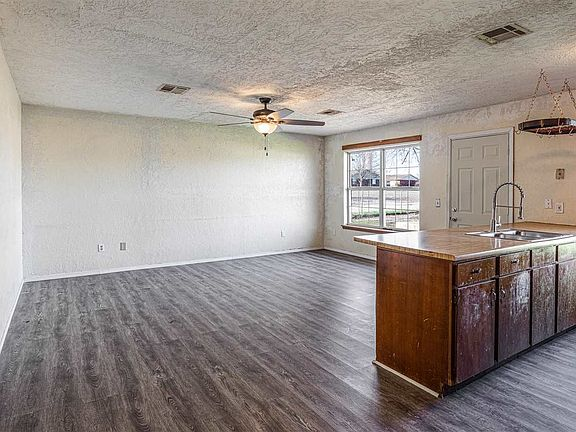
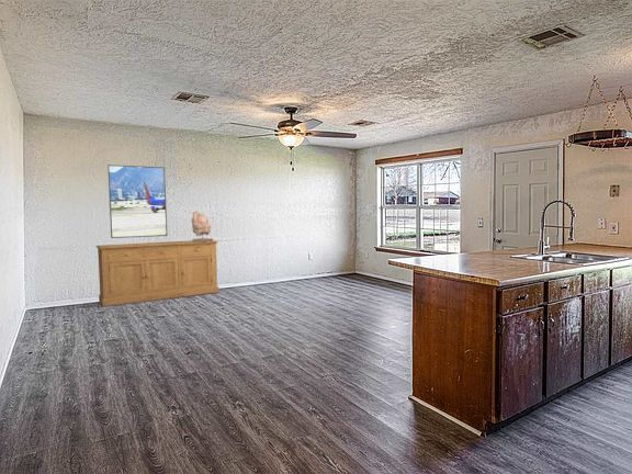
+ sculpture bust (200, 226)
+ sideboard (160, 270)
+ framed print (138, 201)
